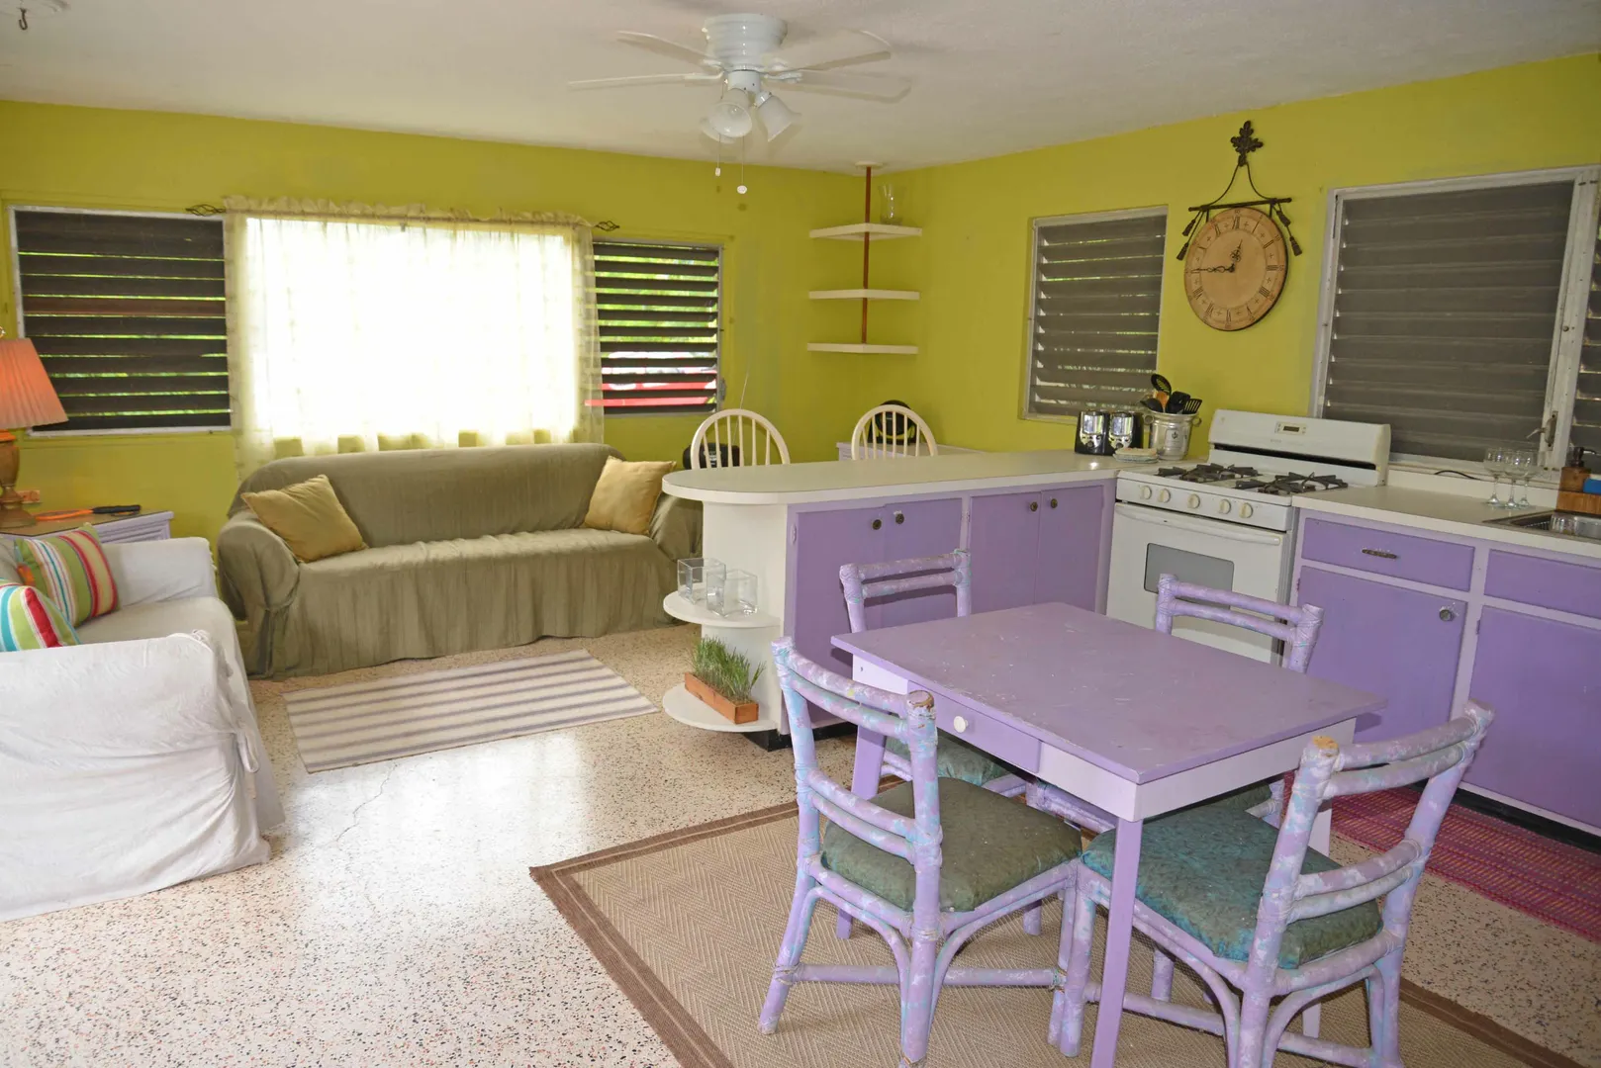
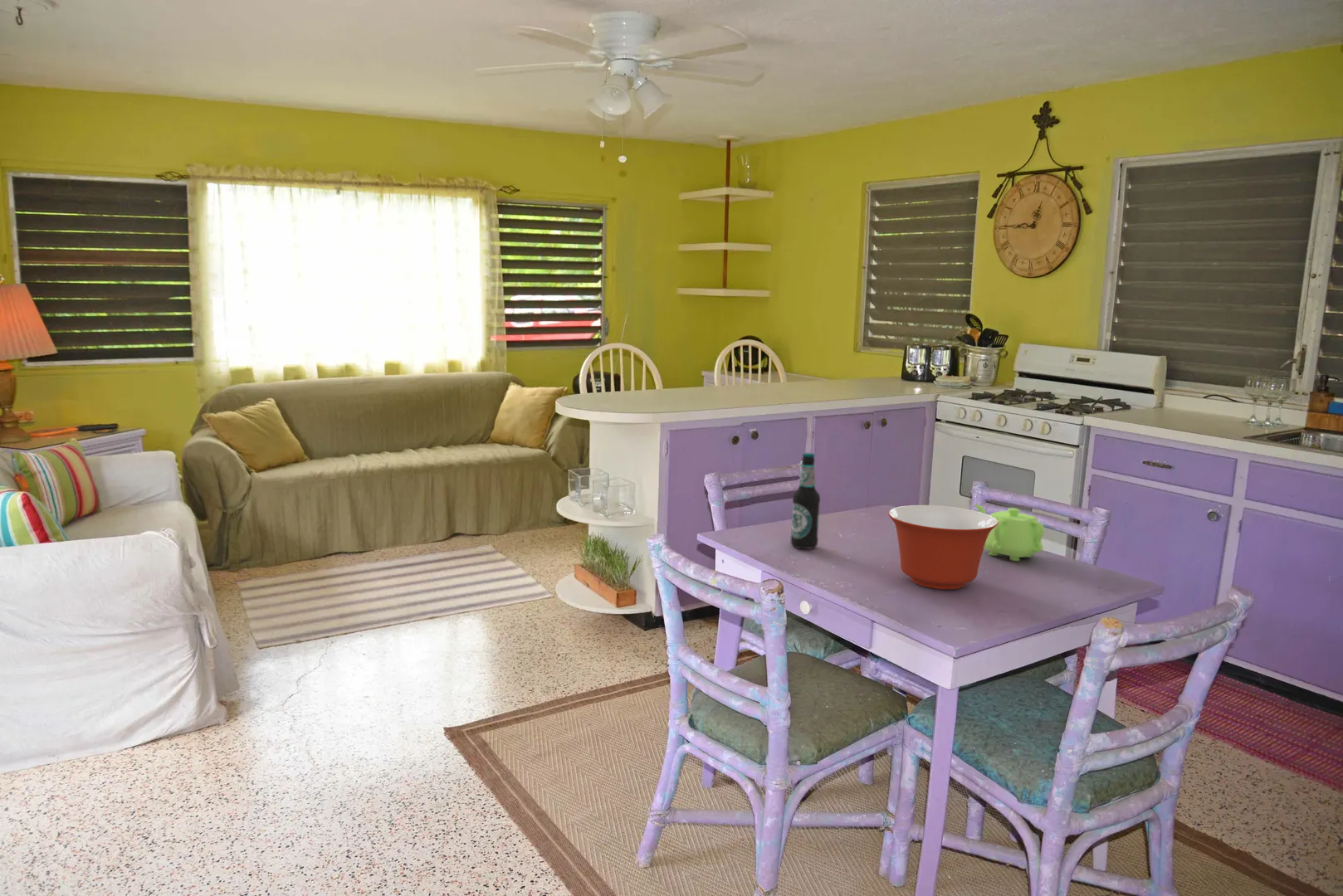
+ bottle (806, 500)
+ teapot (1007, 531)
+ mixing bowl (940, 548)
